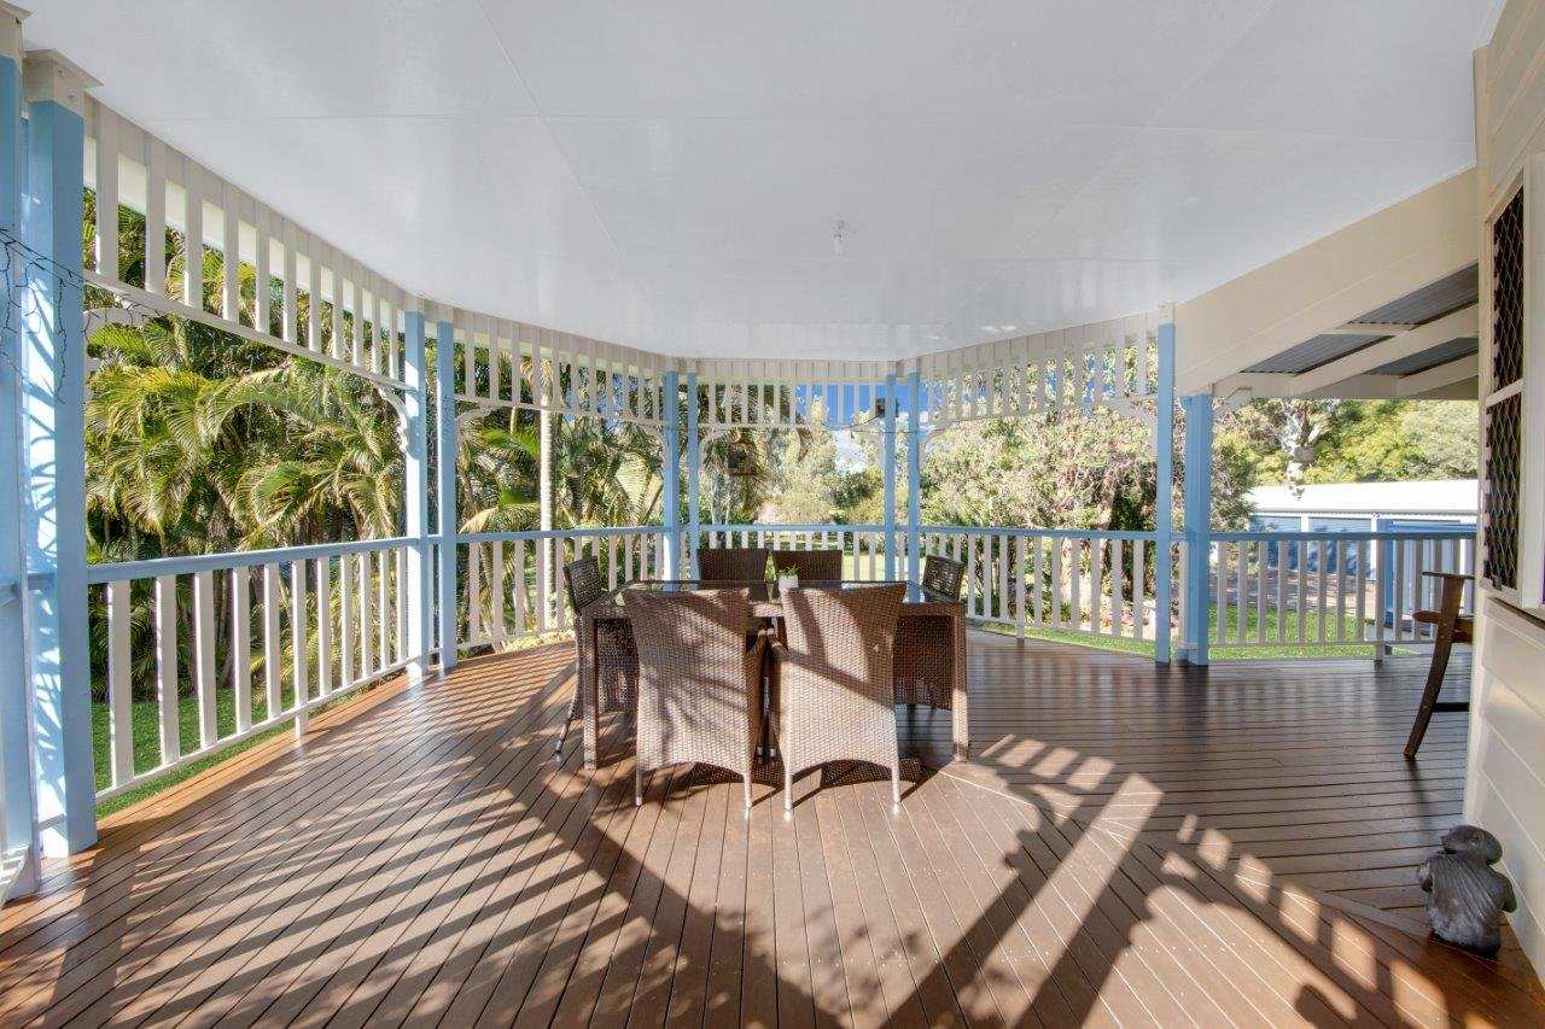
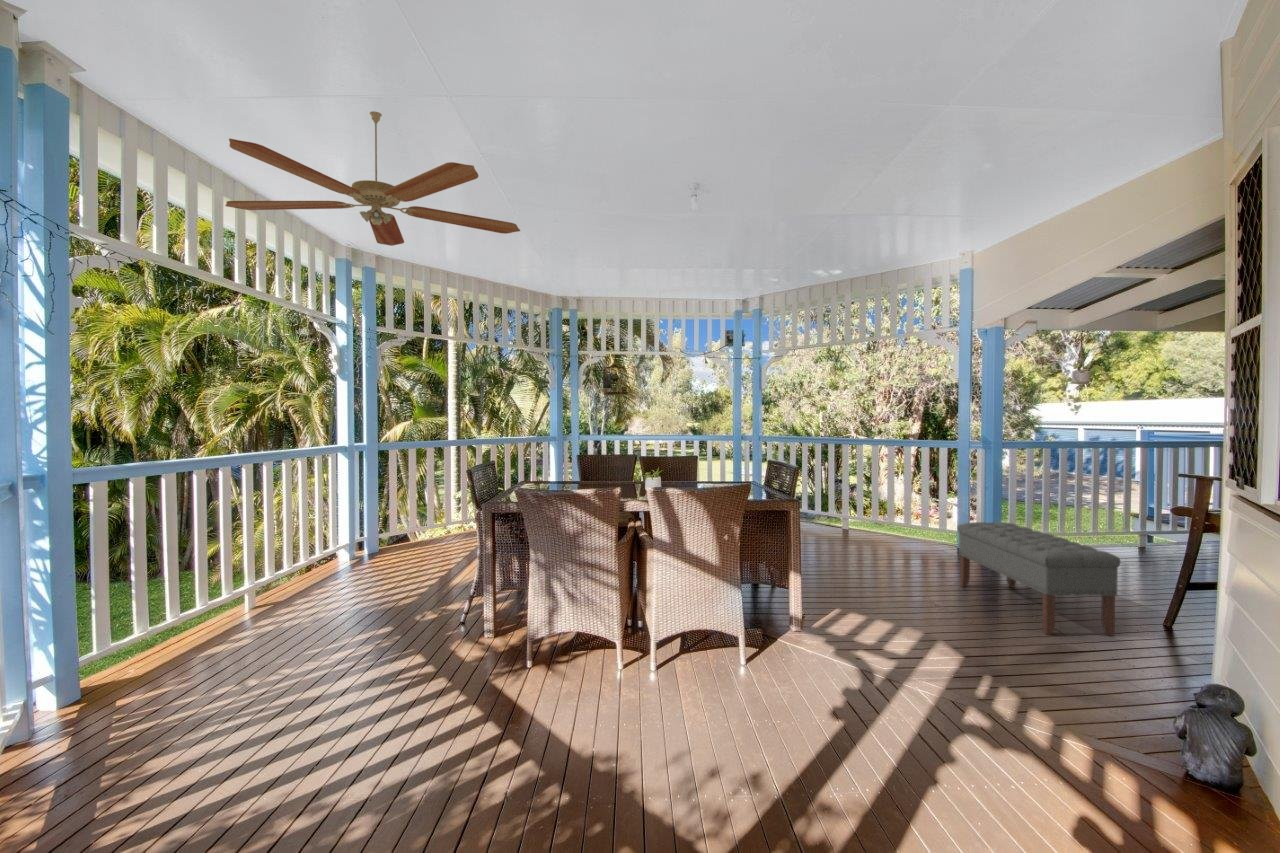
+ ceiling fan (376, 172)
+ bench (1027, 571)
